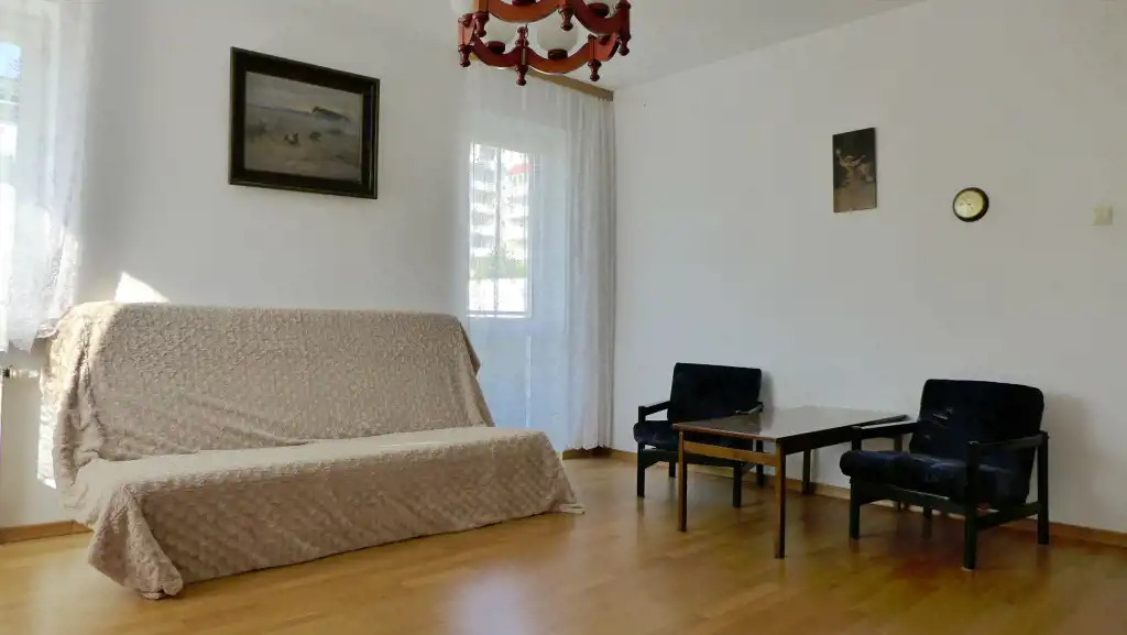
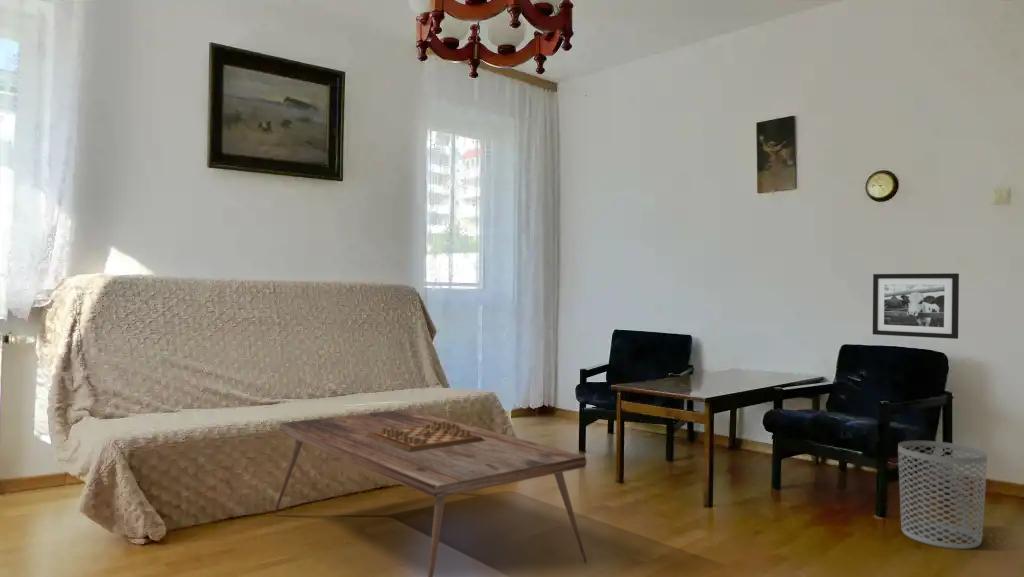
+ coffee table (417, 480)
+ waste bin (940, 493)
+ picture frame (914, 305)
